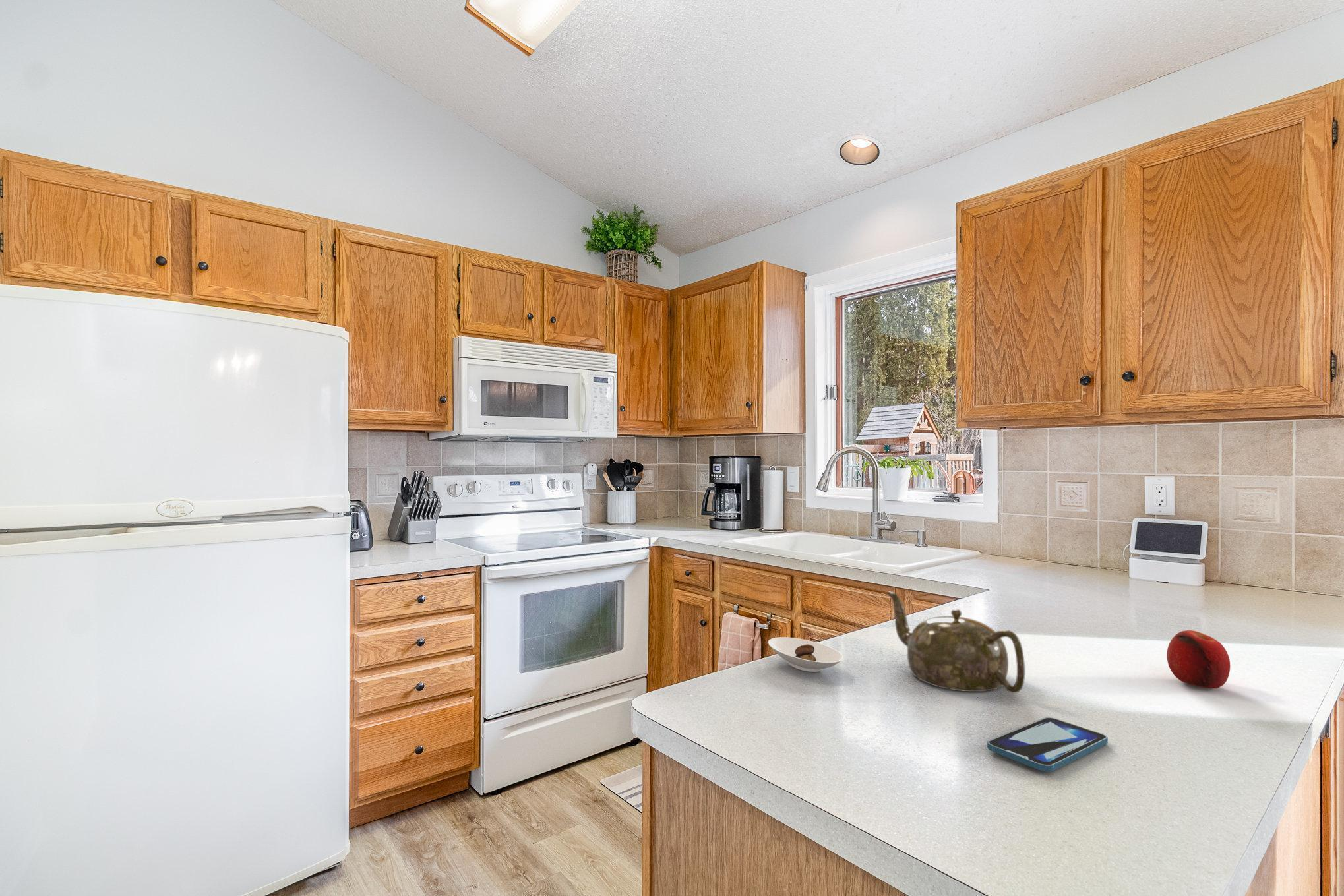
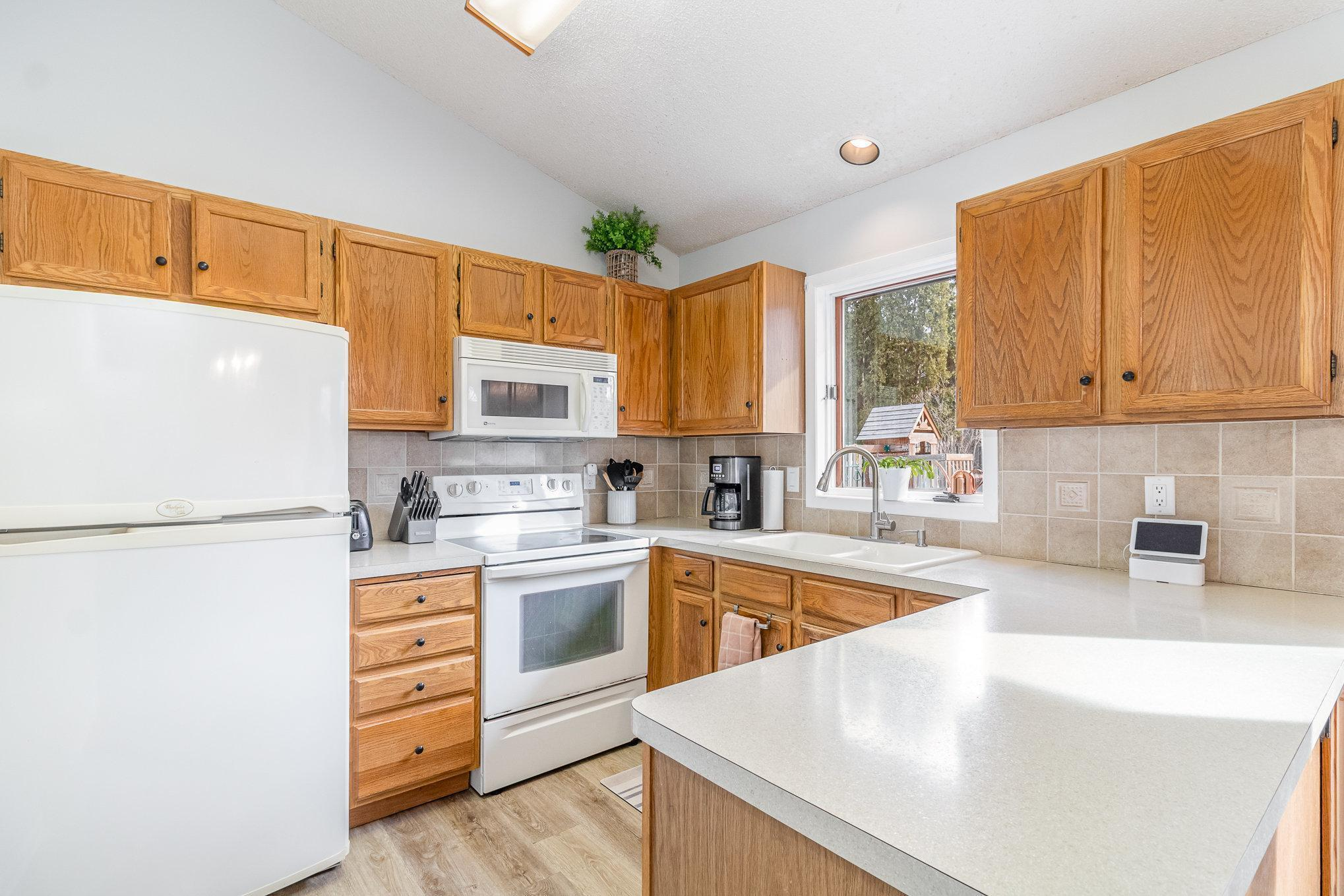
- fruit (1198, 658)
- smartphone (1048, 742)
- saucer (804, 655)
- teapot (949, 640)
